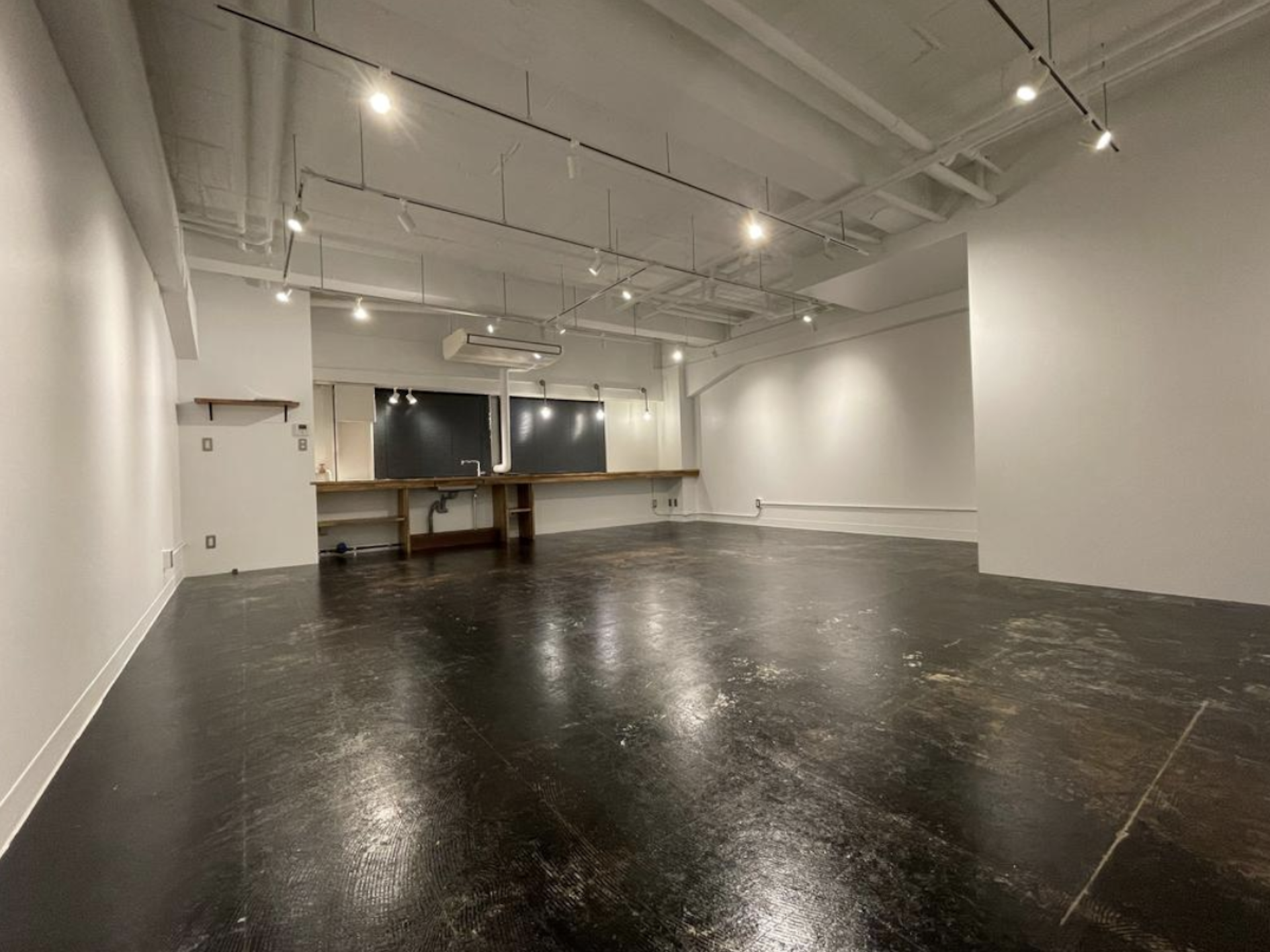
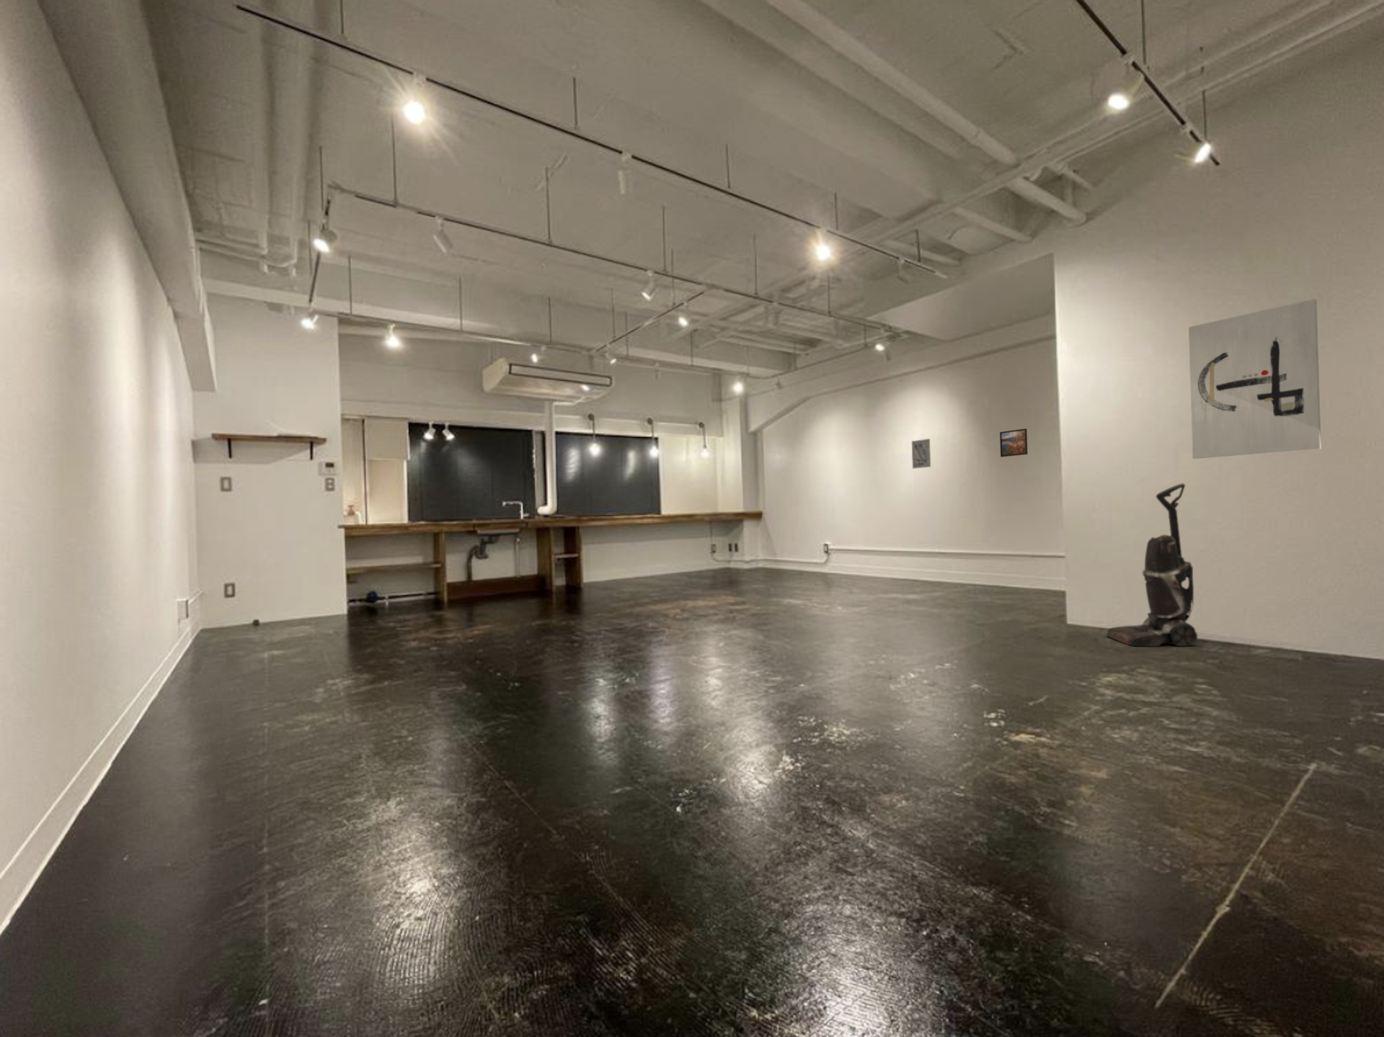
+ vacuum cleaner (1148, 562)
+ wall art (1251, 383)
+ wall art (921, 453)
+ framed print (1012, 443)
